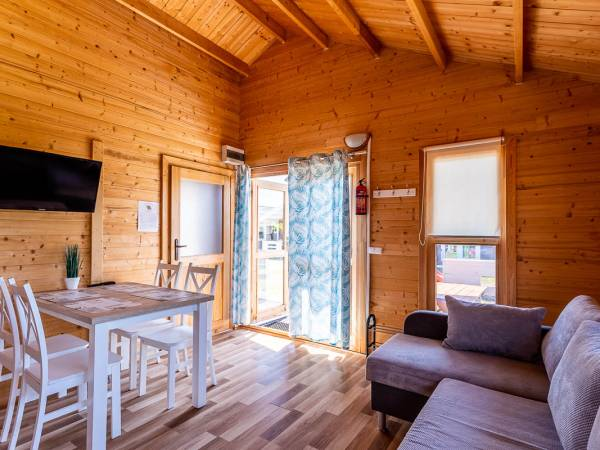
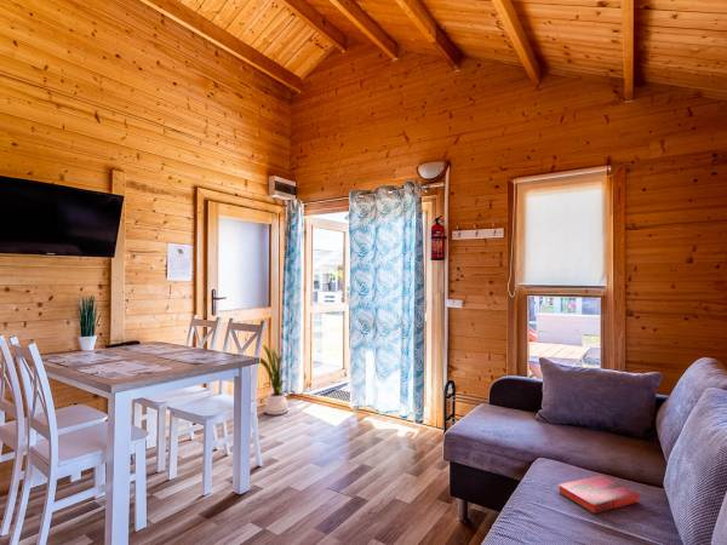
+ house plant (274, 377)
+ hardback book (597, 493)
